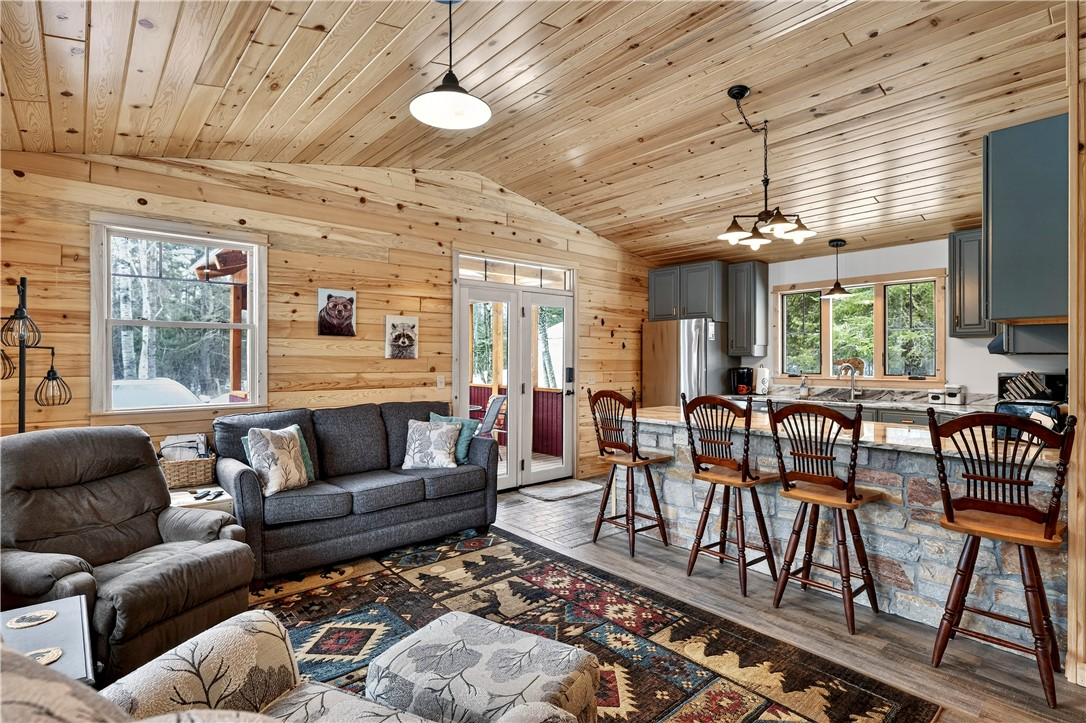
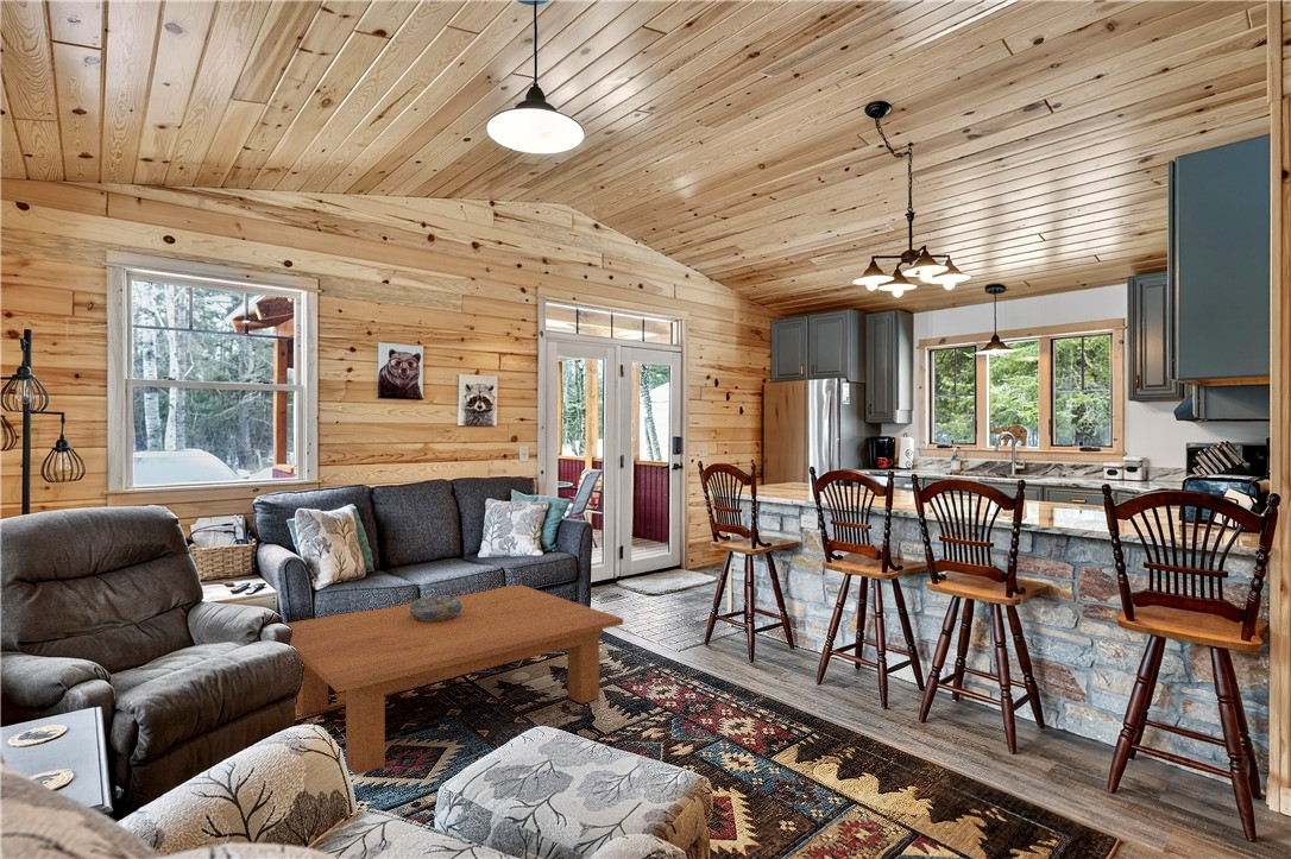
+ coffee table (449, 662)
+ decorative bowl (435, 607)
